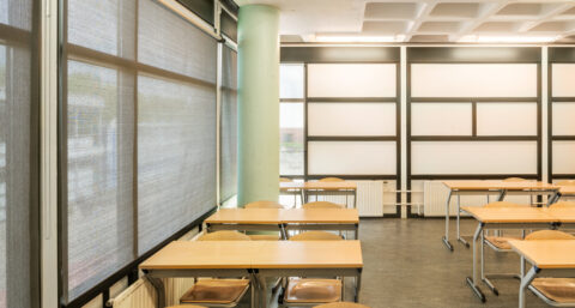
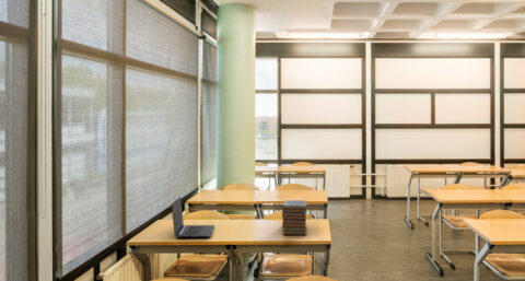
+ laptop (194, 225)
+ book stack (294, 216)
